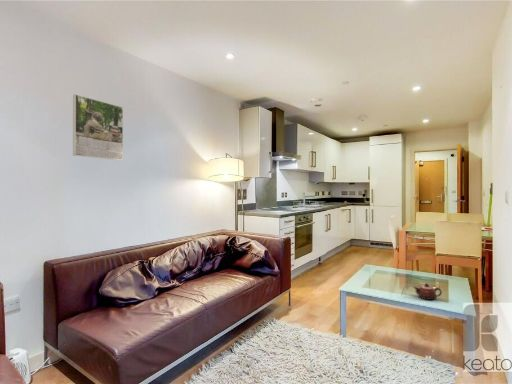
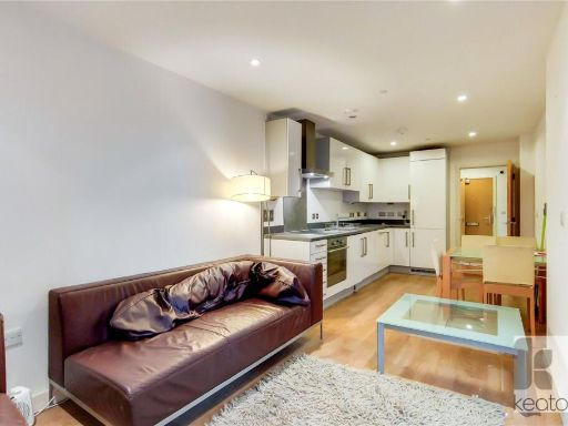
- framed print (99, 129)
- teapot (427, 290)
